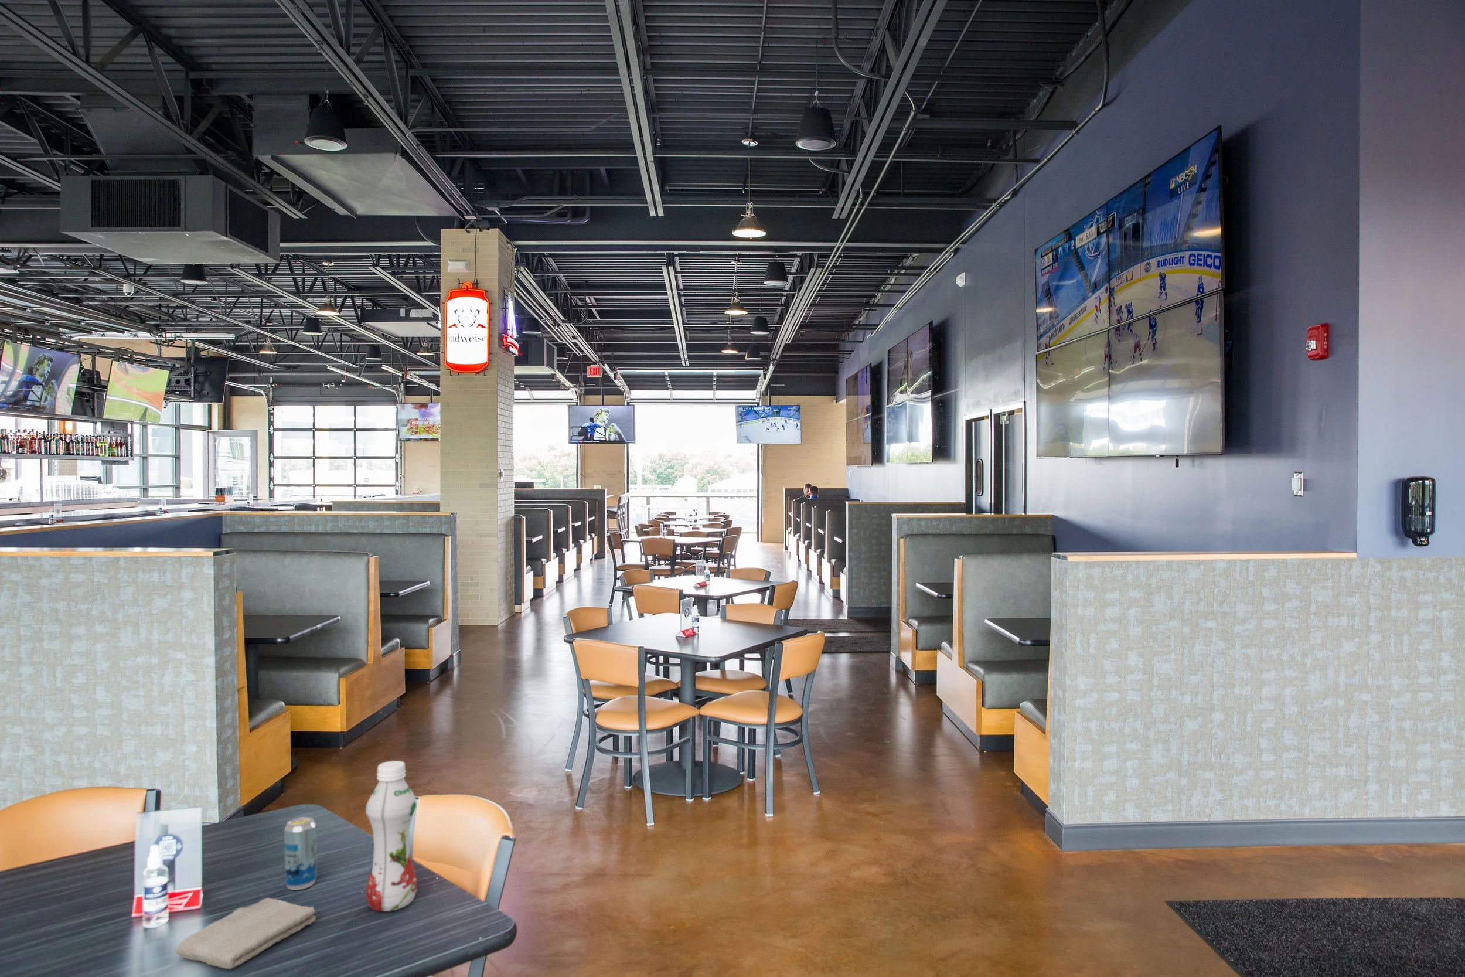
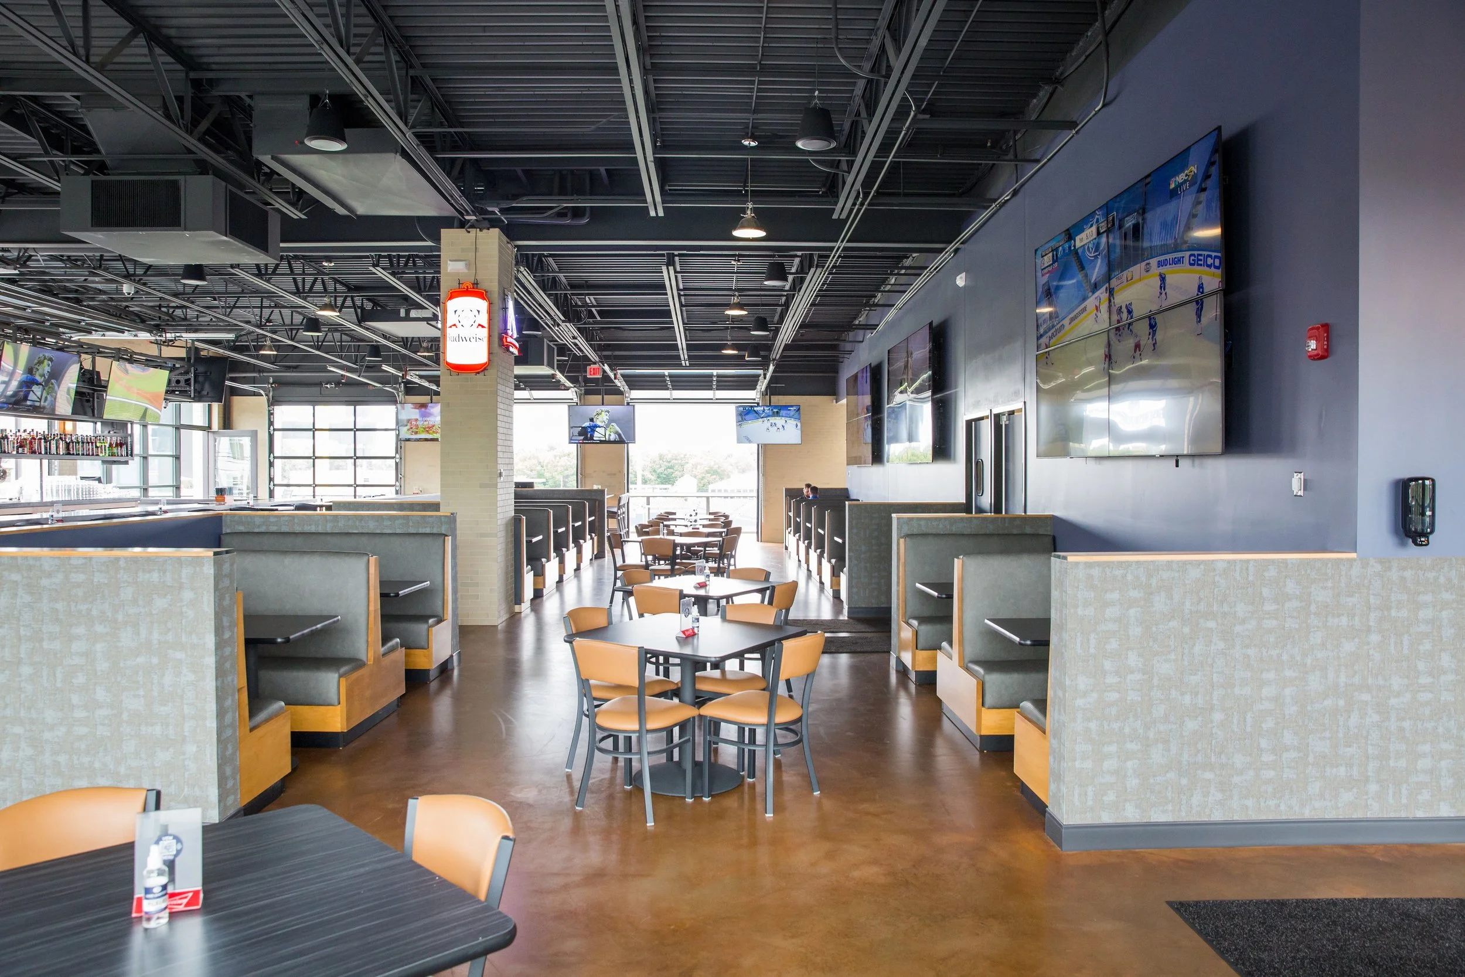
- beverage bottle (391, 833)
- washcloth (251, 930)
- beverage can (301, 853)
